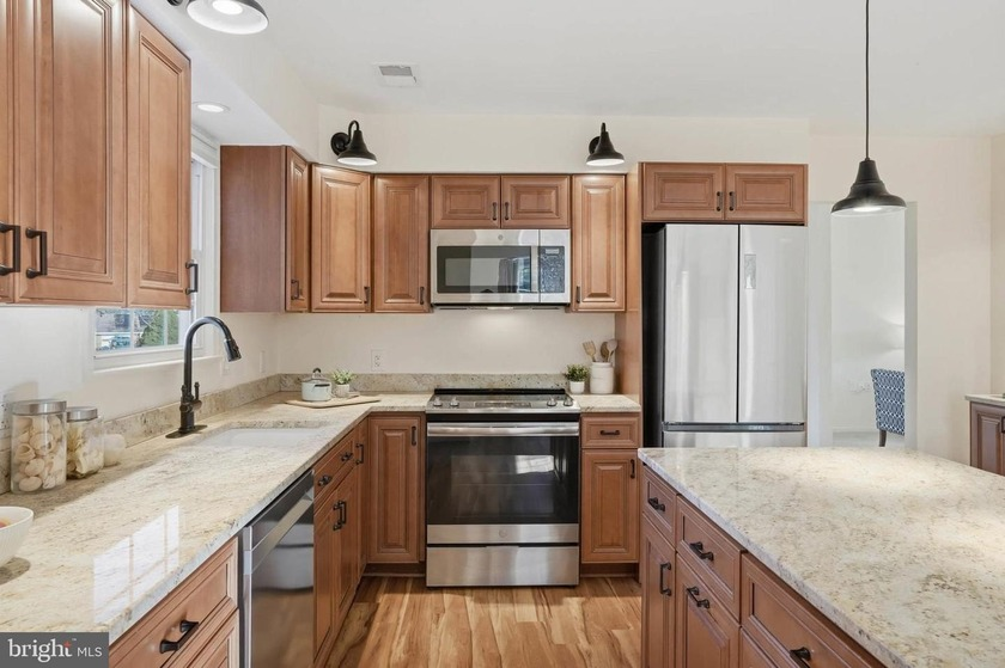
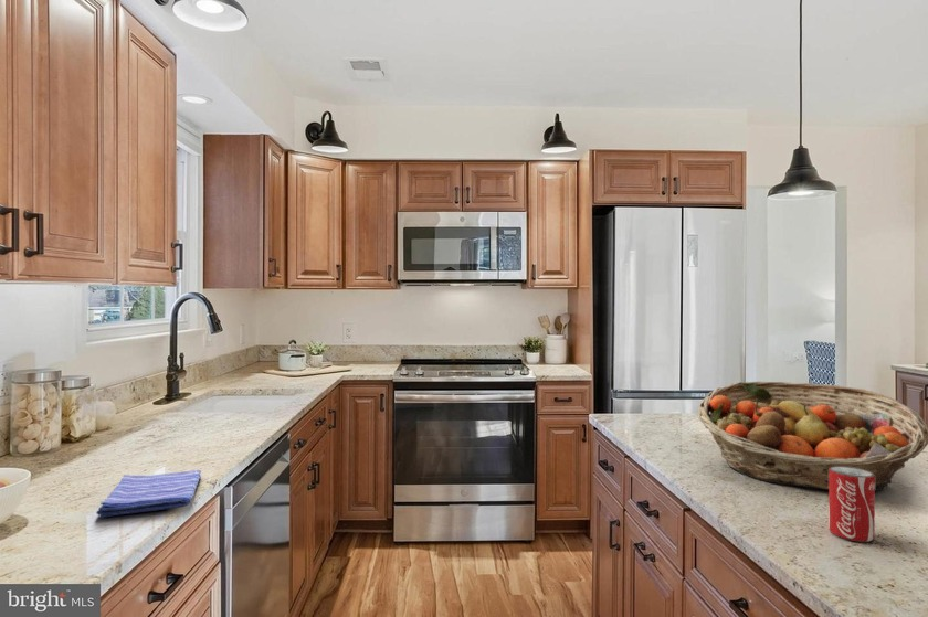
+ fruit basket (802, 430)
+ beverage can (851, 502)
+ dish towel (154, 488)
